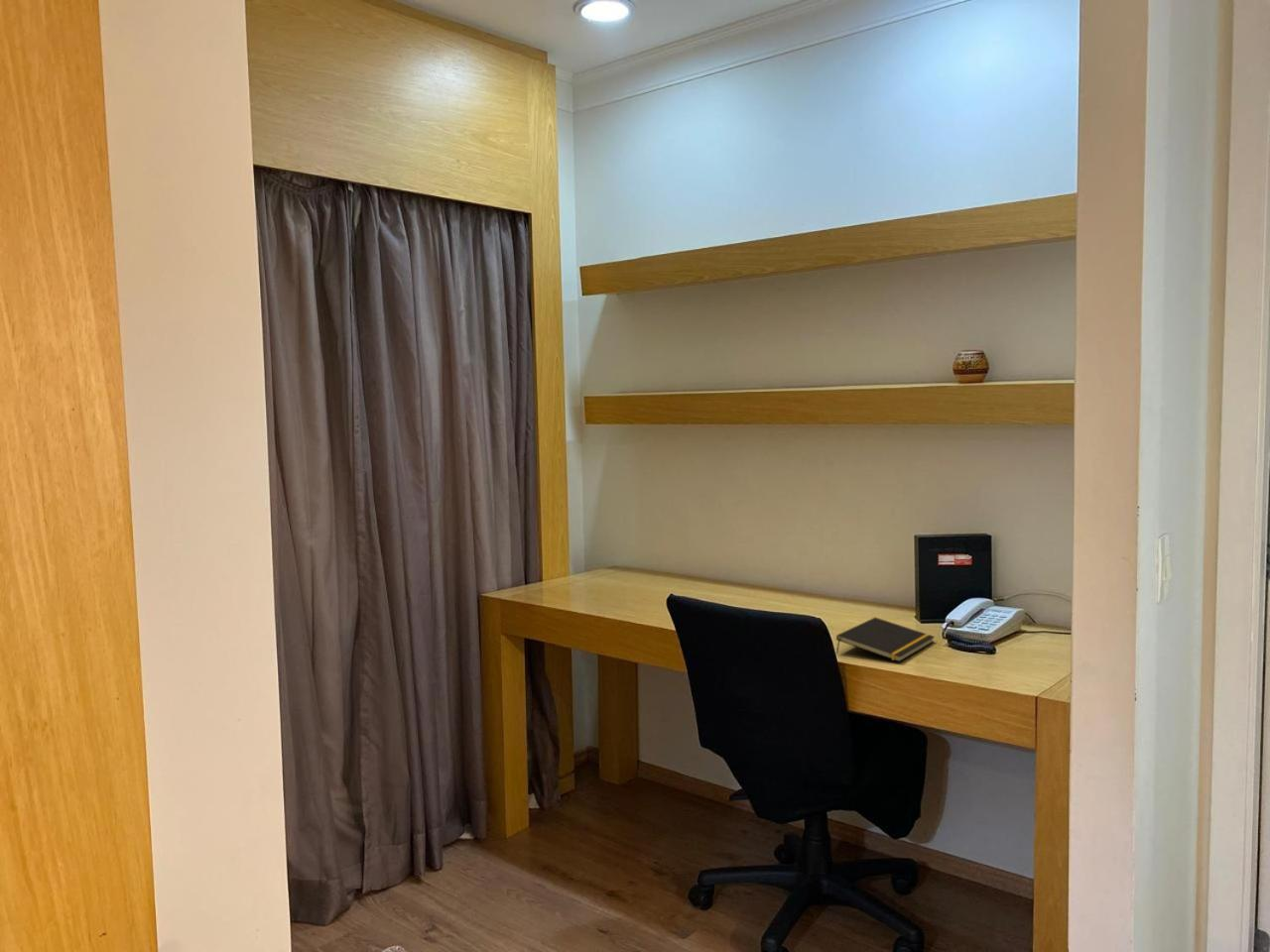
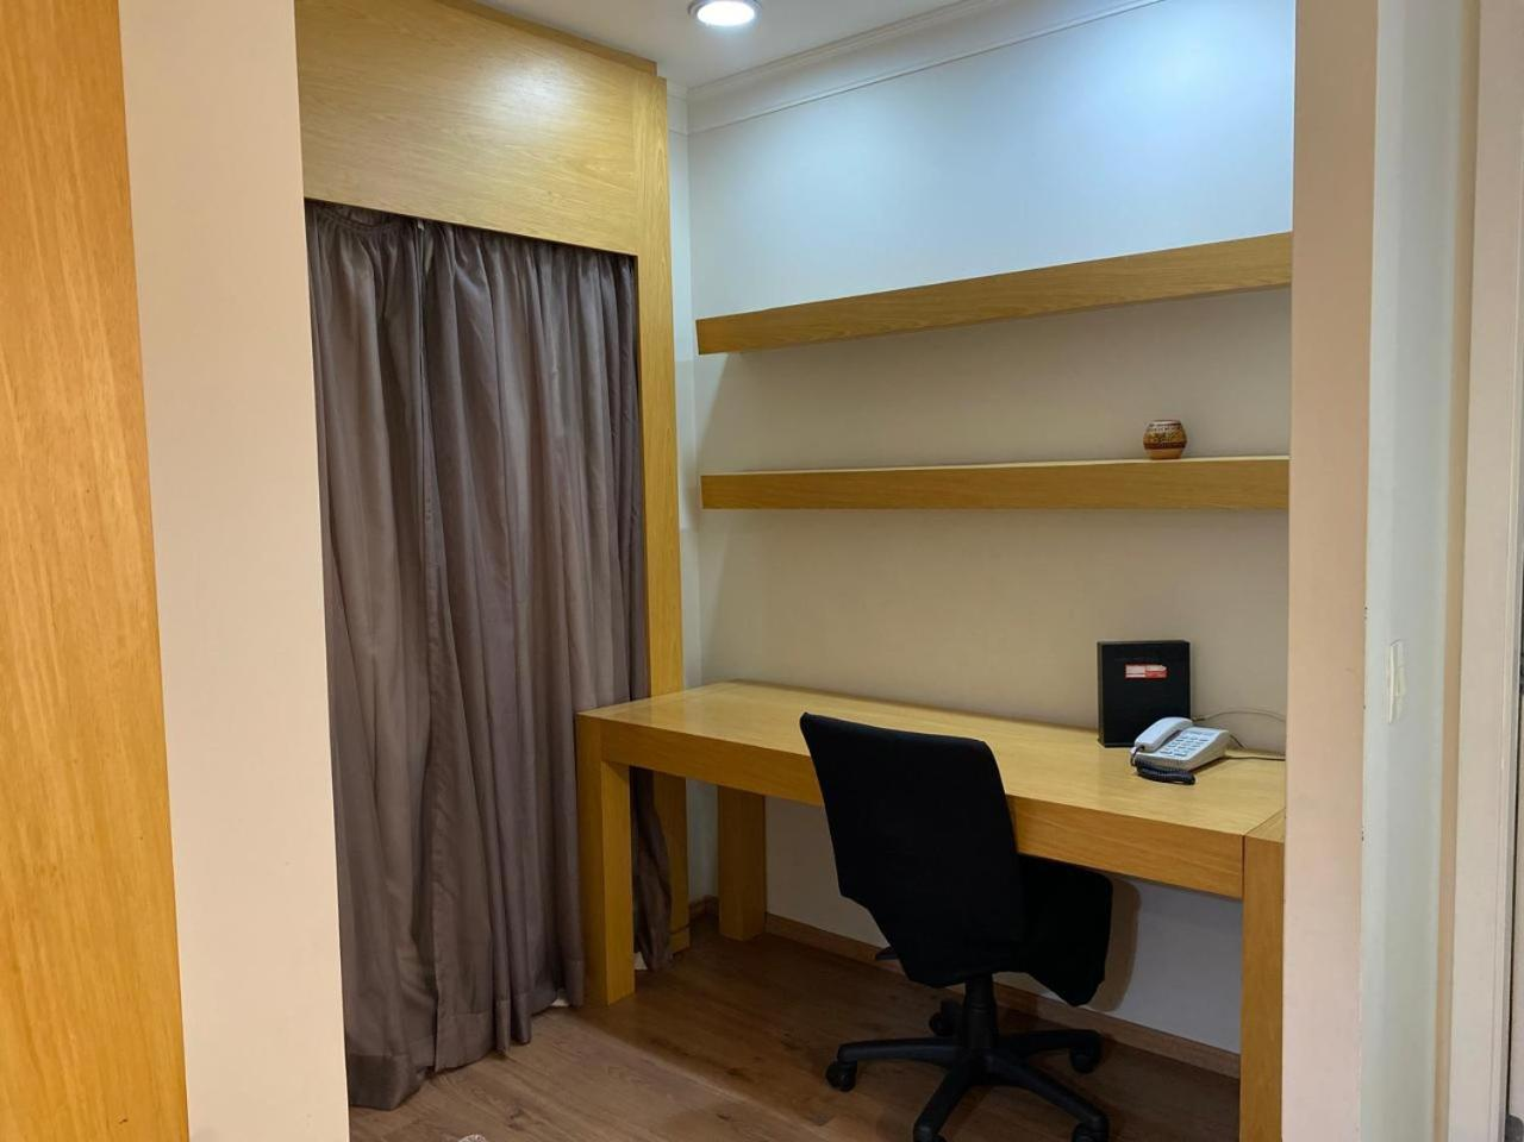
- notepad (886, 638)
